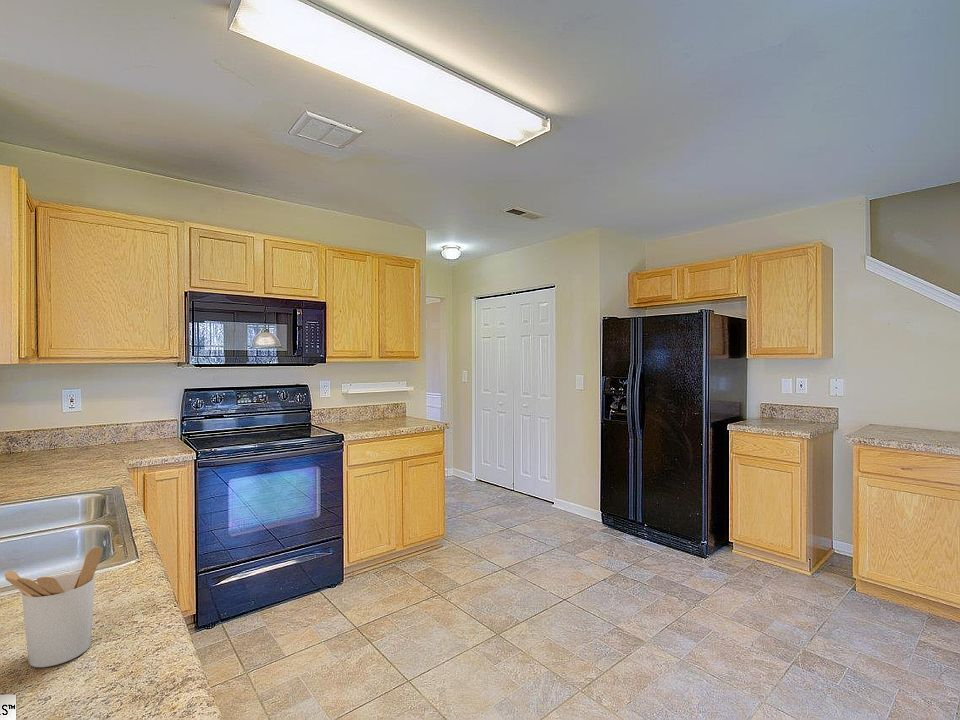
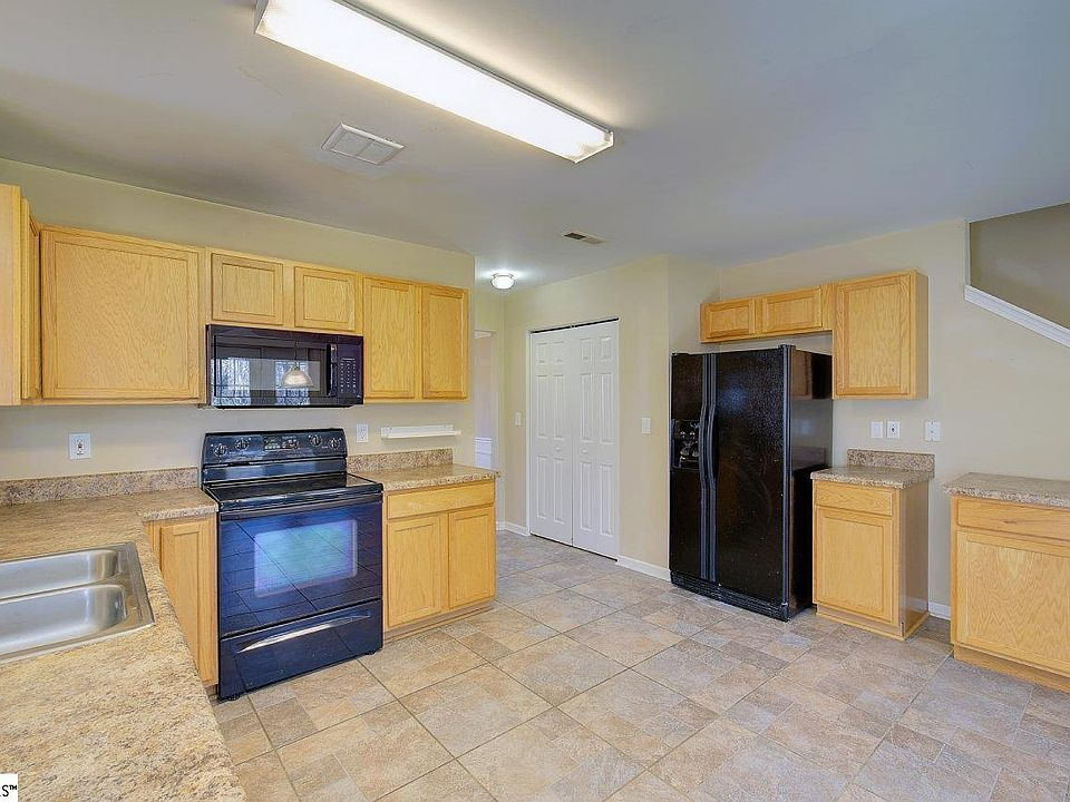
- utensil holder (51, 608)
